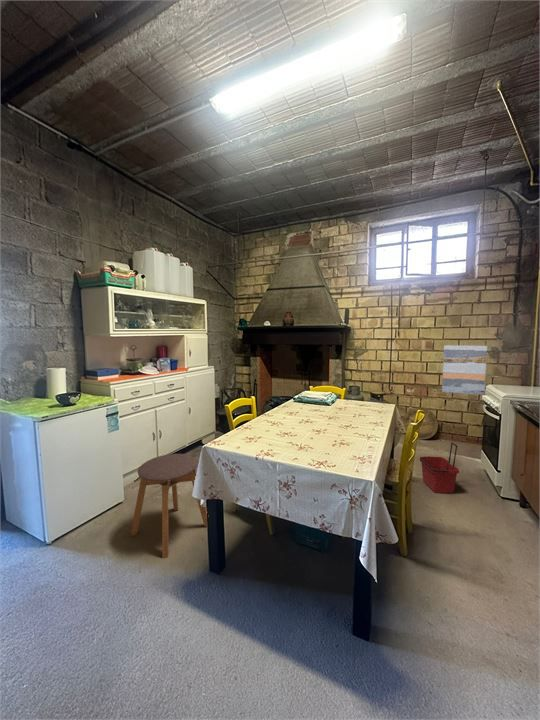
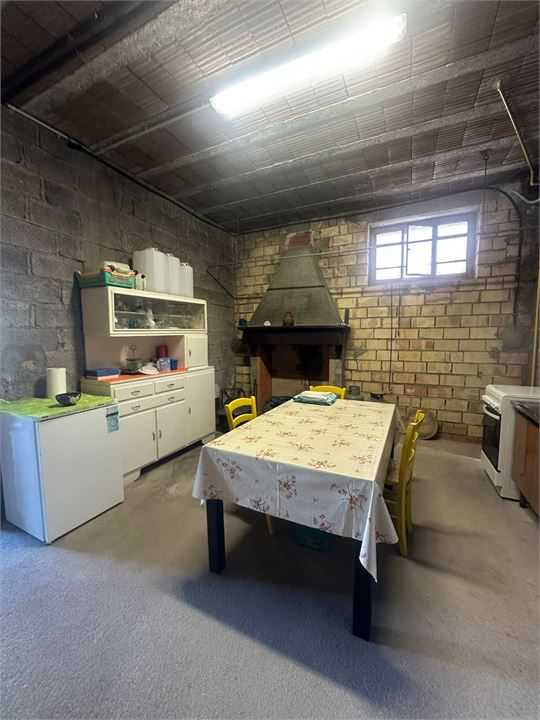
- wall art (463, 369)
- stool (167, 496)
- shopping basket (438, 465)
